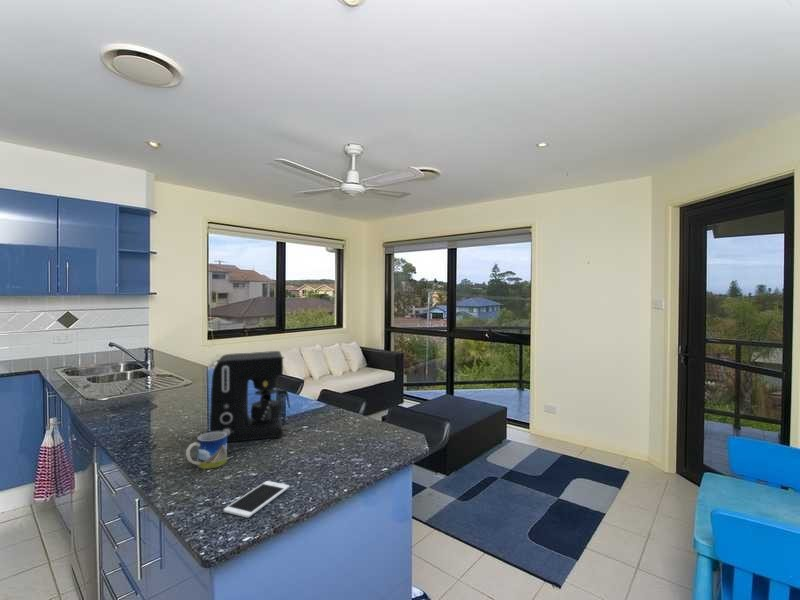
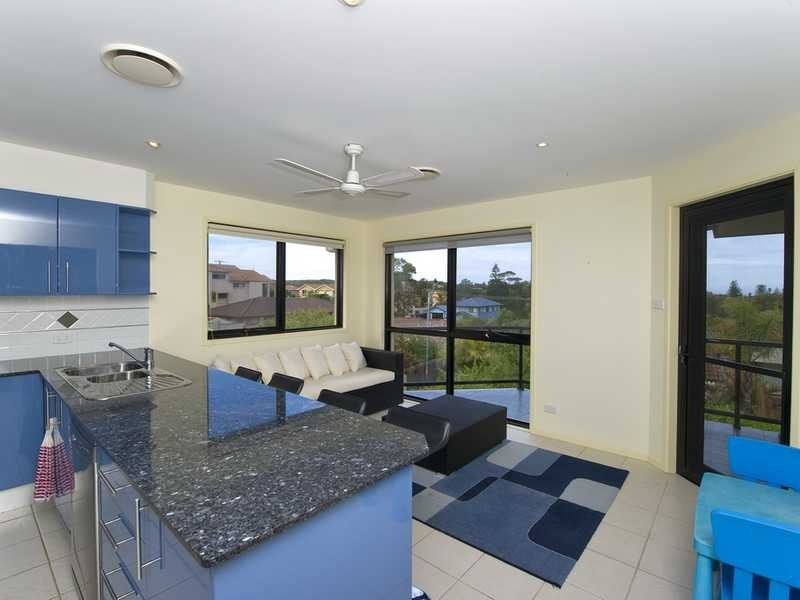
- mug (206, 451)
- cell phone (258, 497)
- coffee maker (255, 393)
